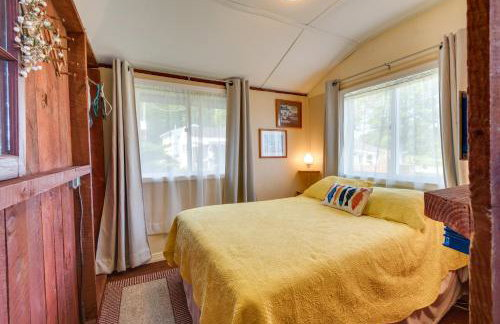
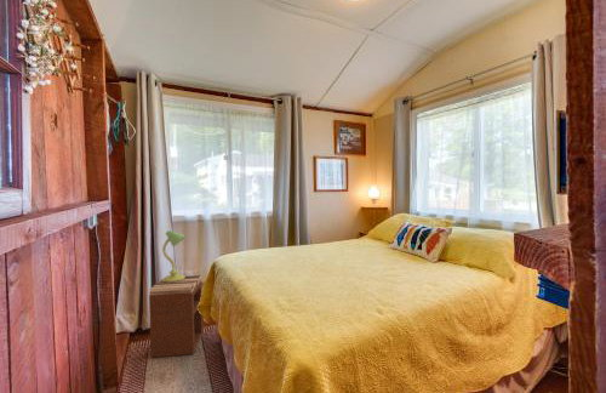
+ table lamp (170, 257)
+ nightstand (177, 313)
